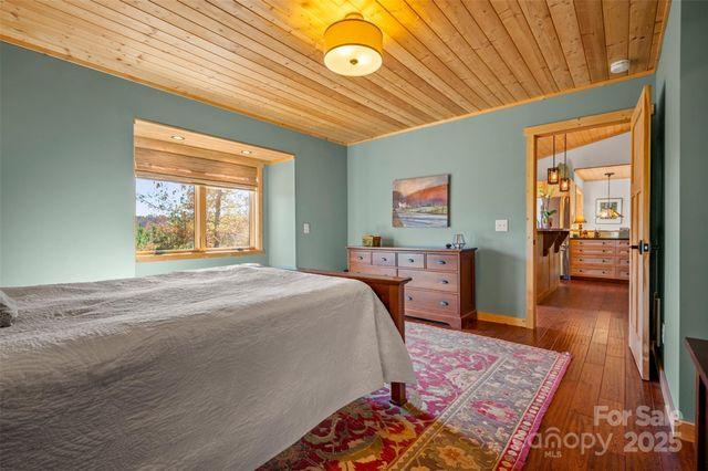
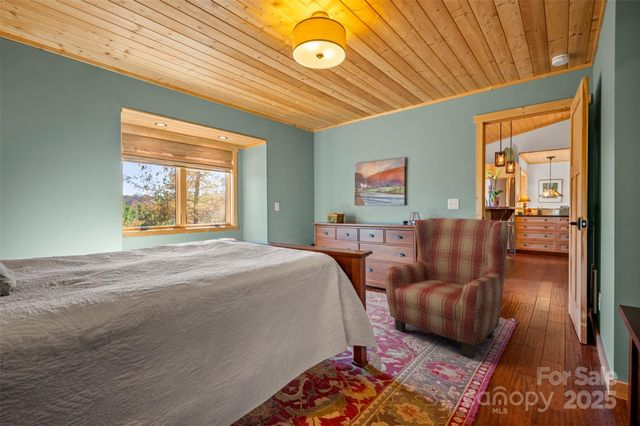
+ armchair (447, 276)
